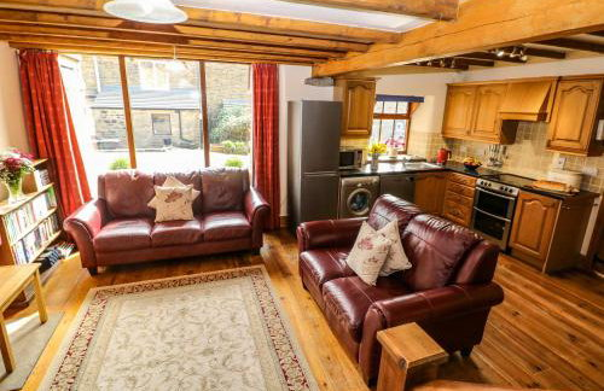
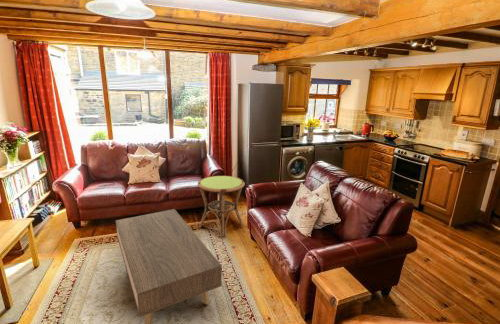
+ side table (221, 203)
+ coffee table (164, 261)
